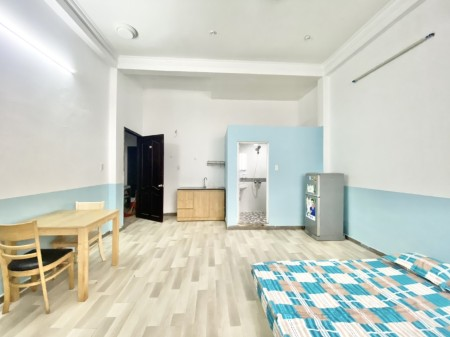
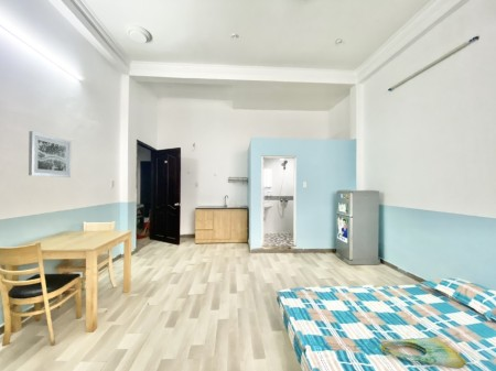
+ tote bag (418, 348)
+ wall art (52, 156)
